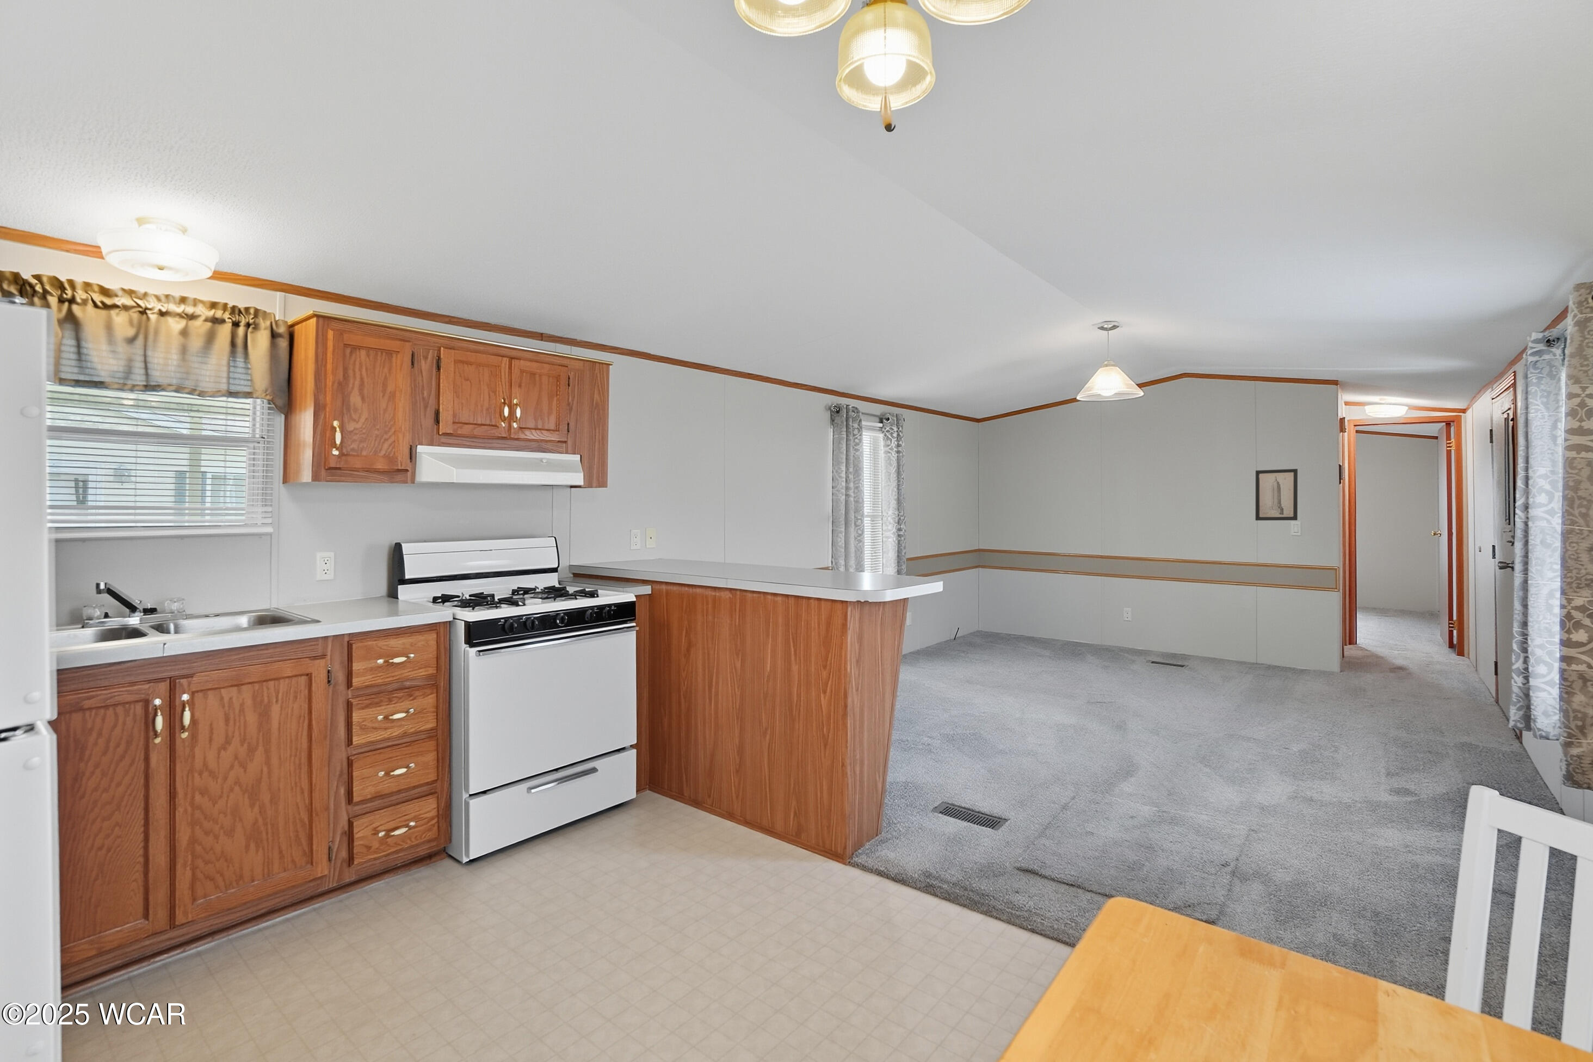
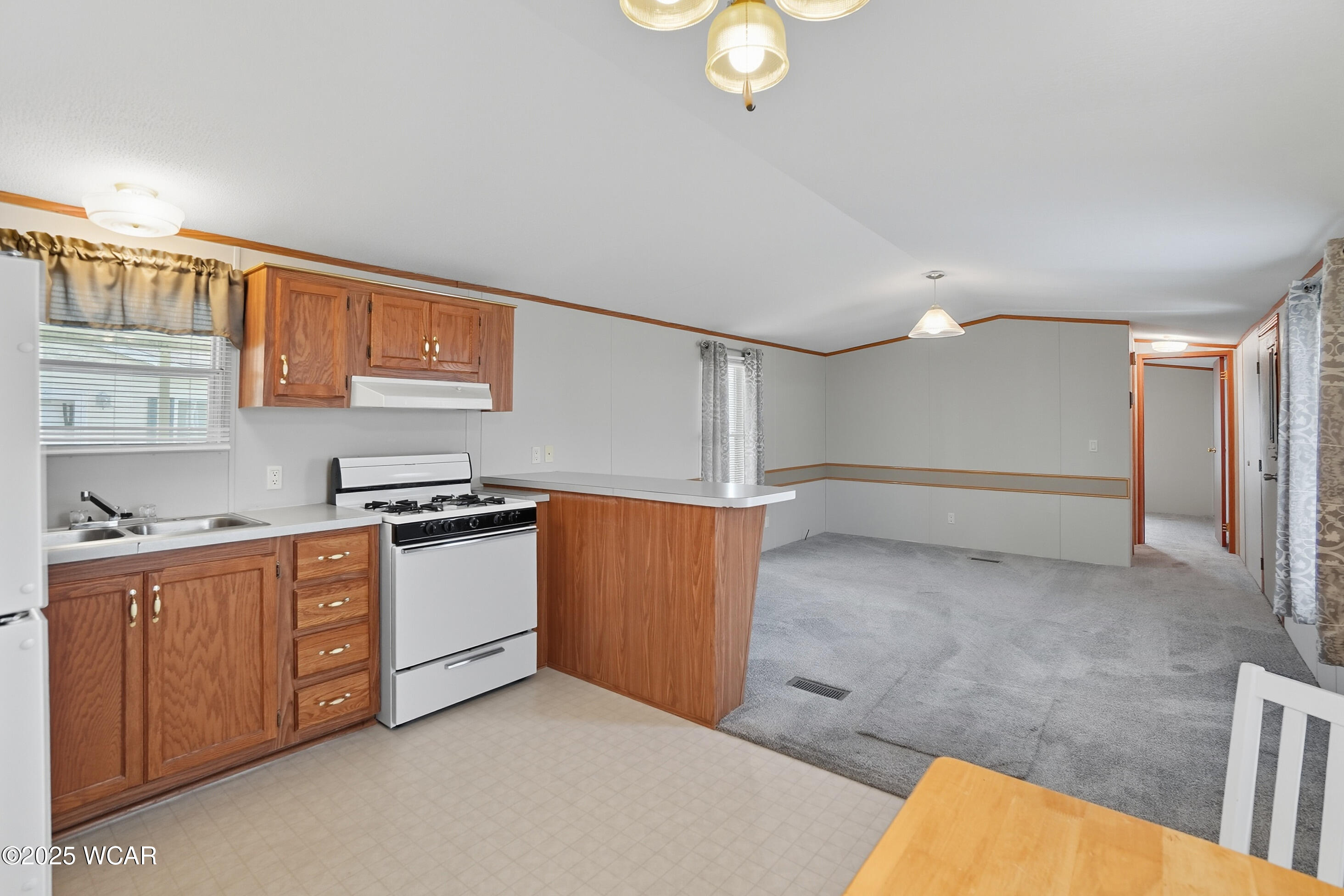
- wall art (1275, 494)
